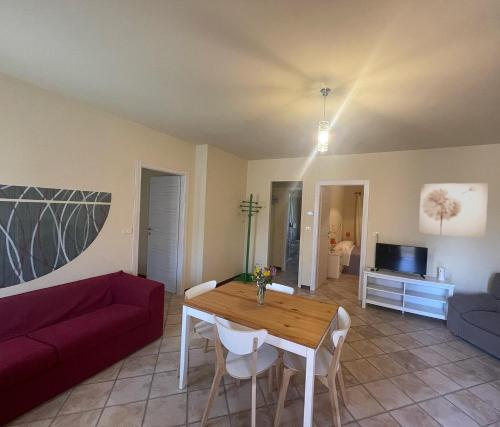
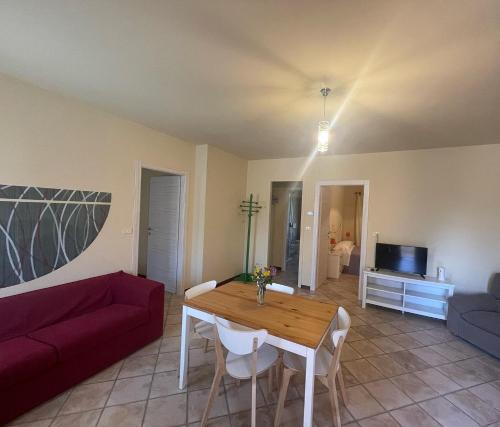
- wall art (451, 209)
